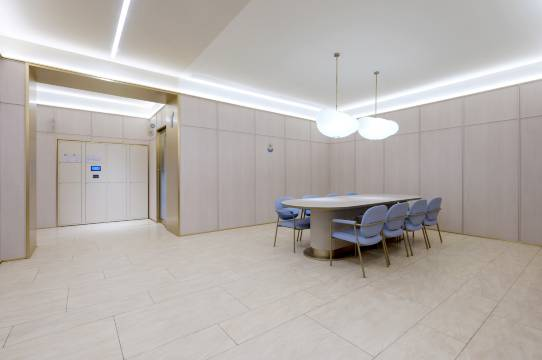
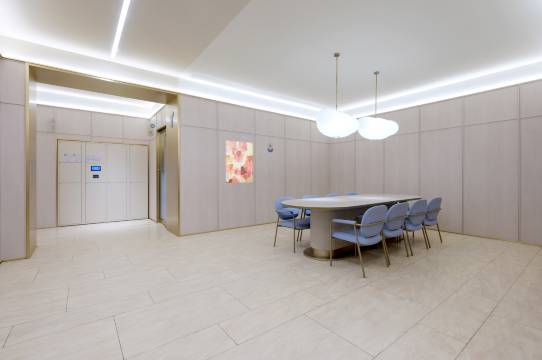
+ wall art (239, 162)
